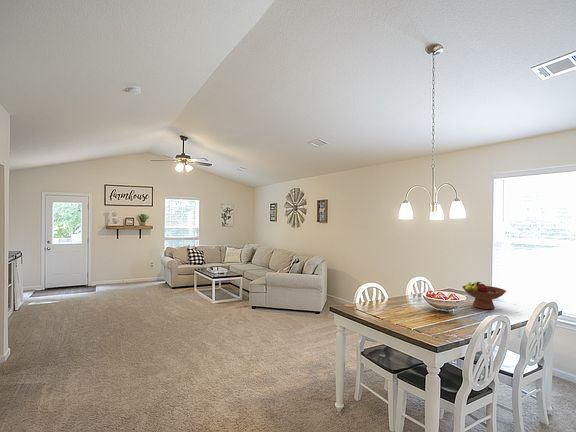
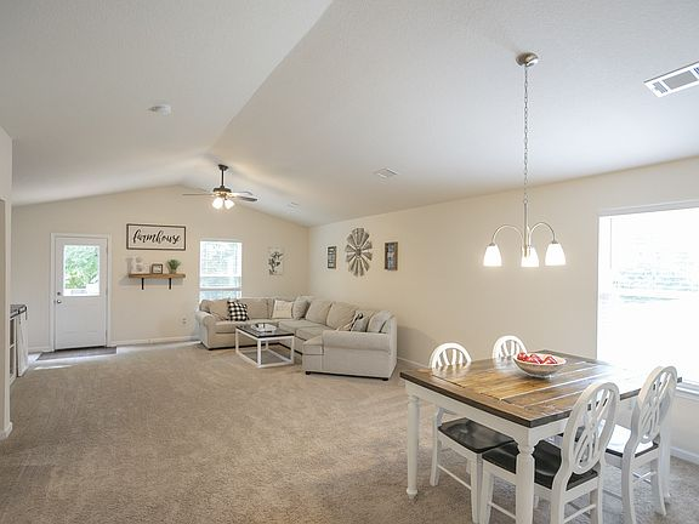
- fruit bowl (483, 294)
